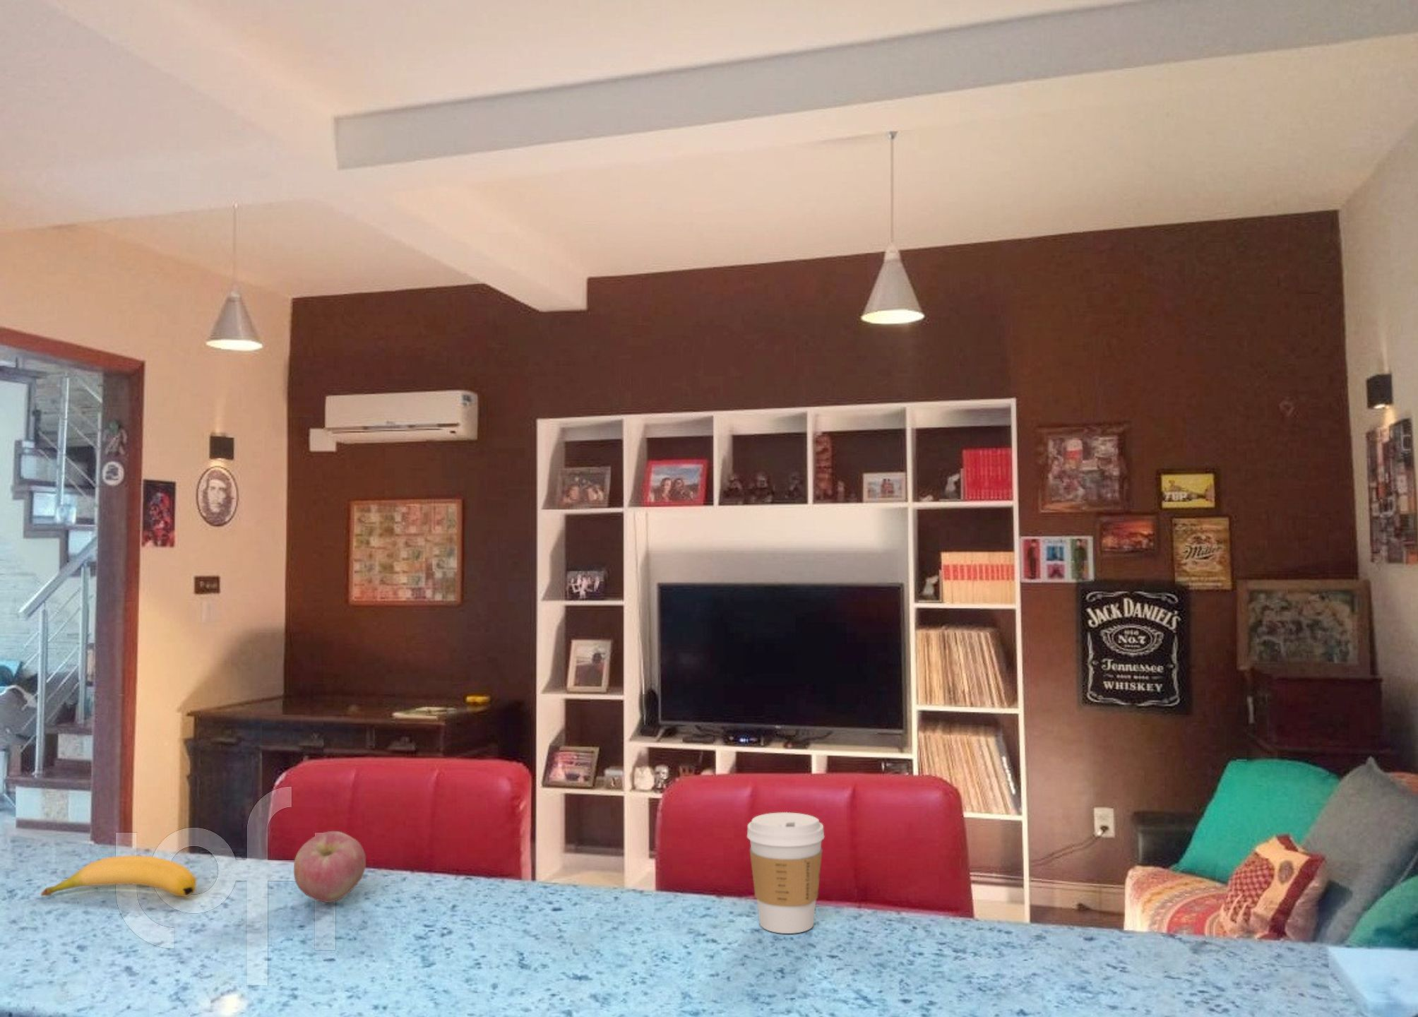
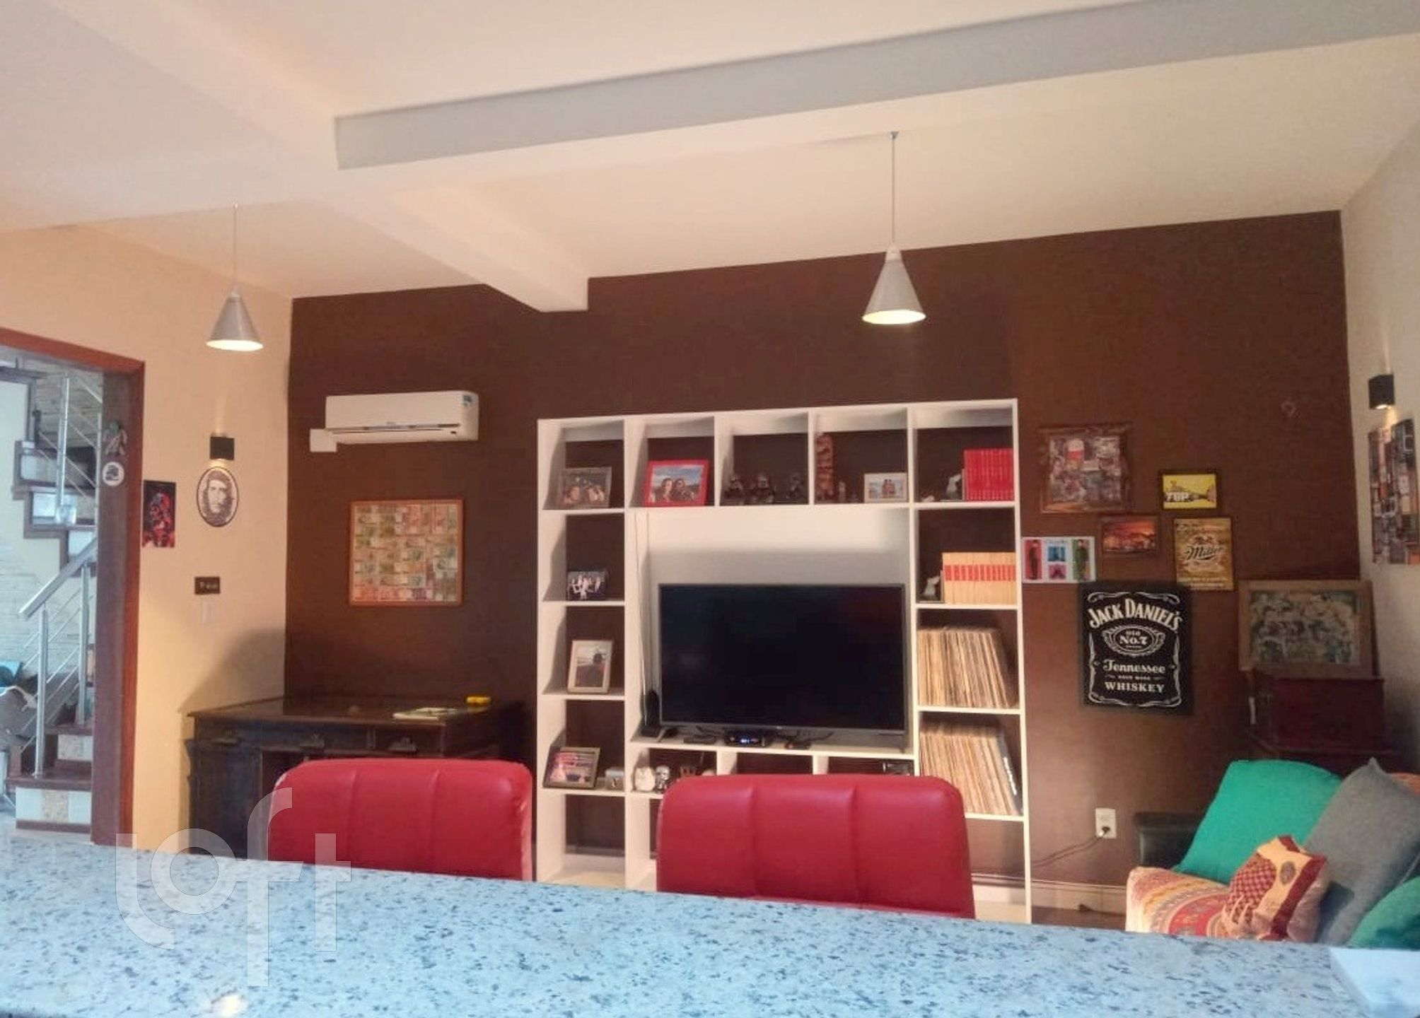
- banana (130, 877)
- coffee cup (785, 870)
- apple (330, 867)
